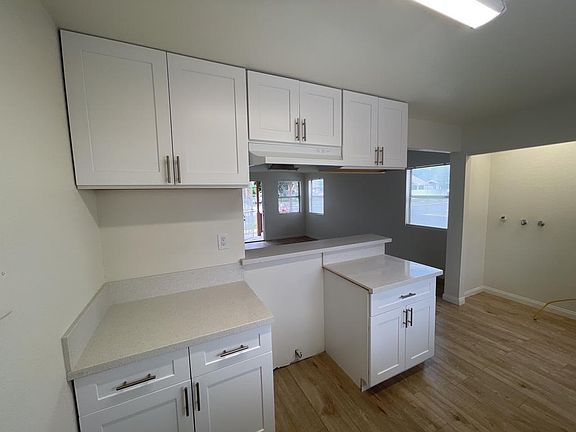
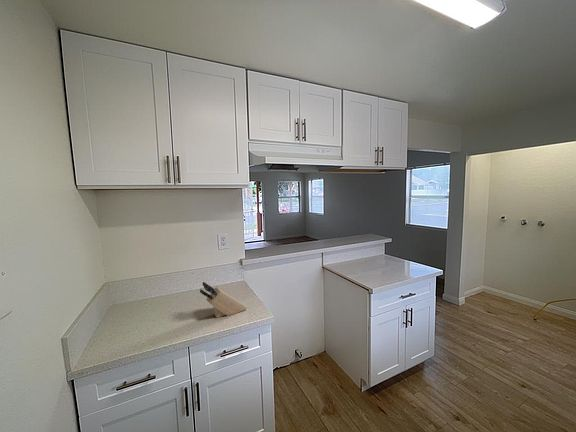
+ knife block (223, 296)
